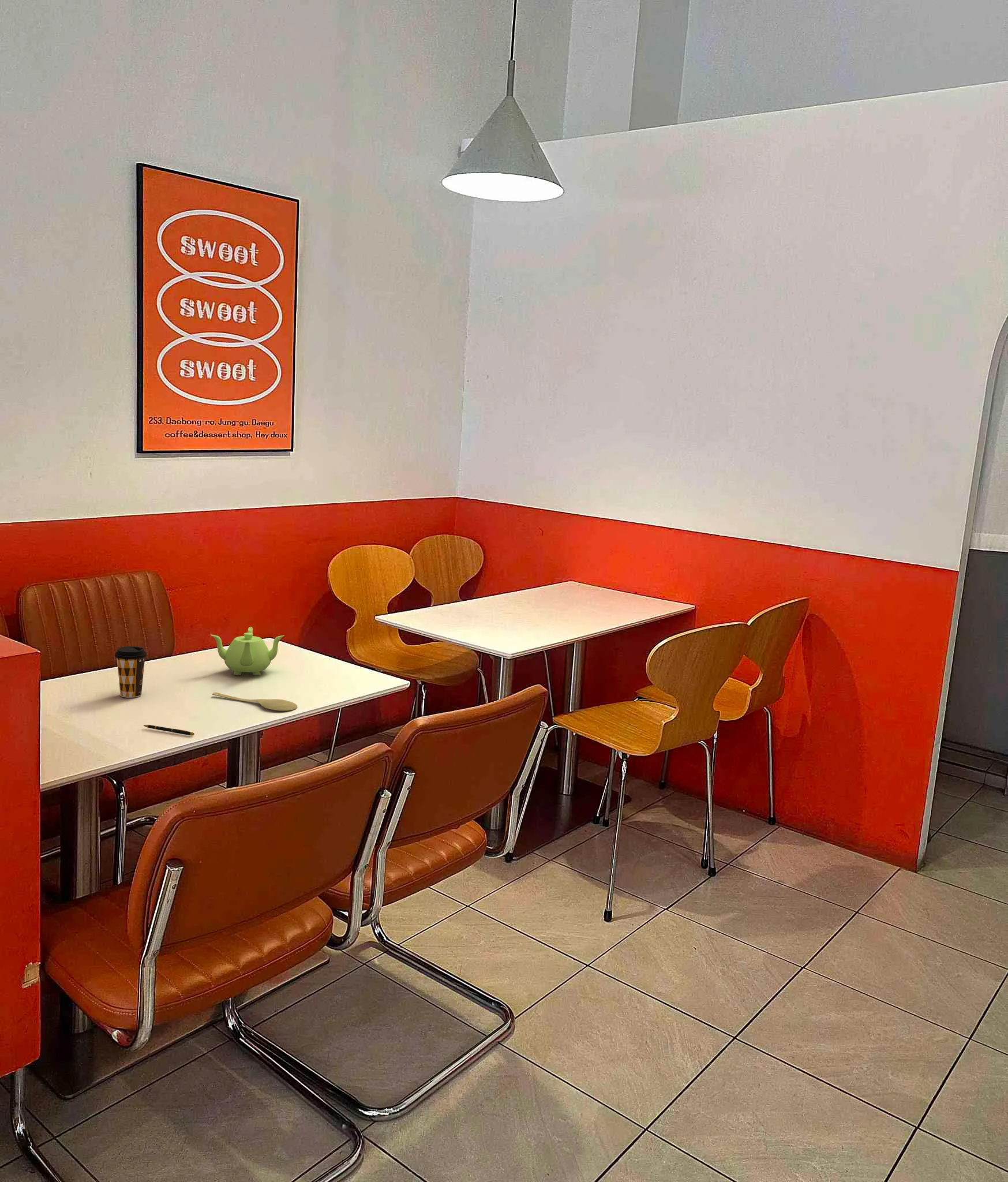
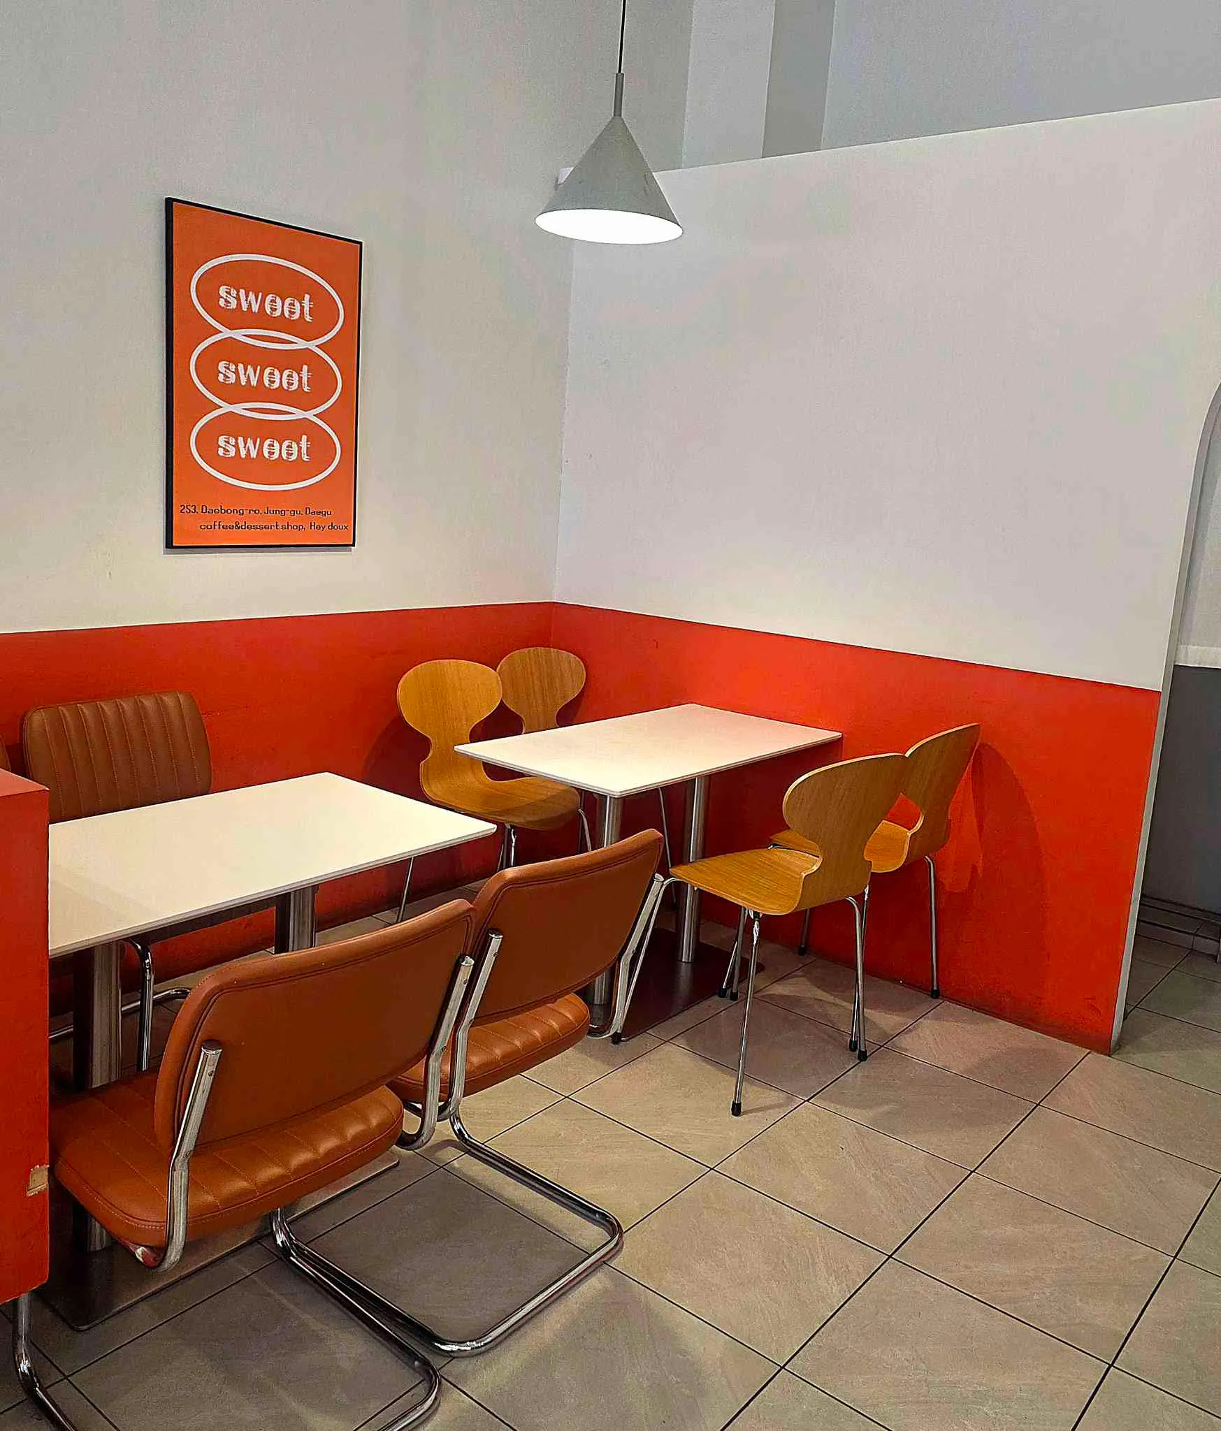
- spoon (253, 700)
- pen (168, 730)
- teapot (247, 652)
- coffee cup (130, 672)
